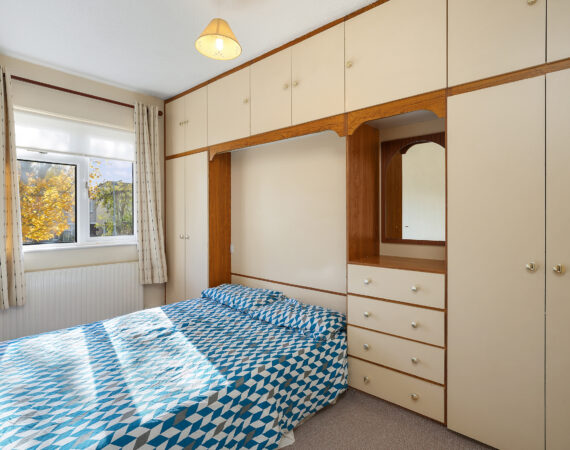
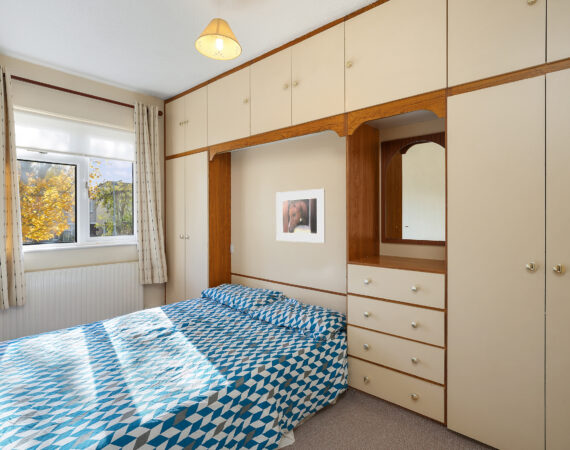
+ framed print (299, 216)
